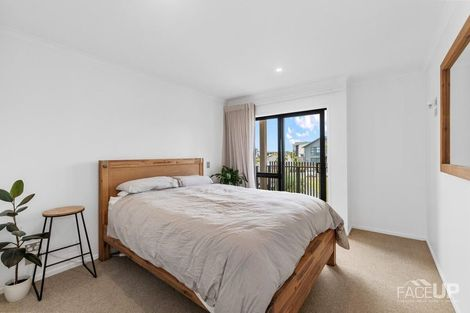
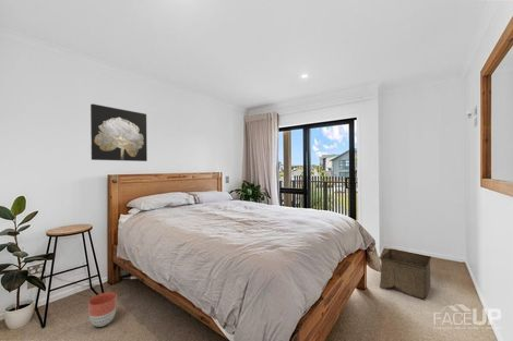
+ wall art (120, 135)
+ storage bin (405, 271)
+ planter (103, 310)
